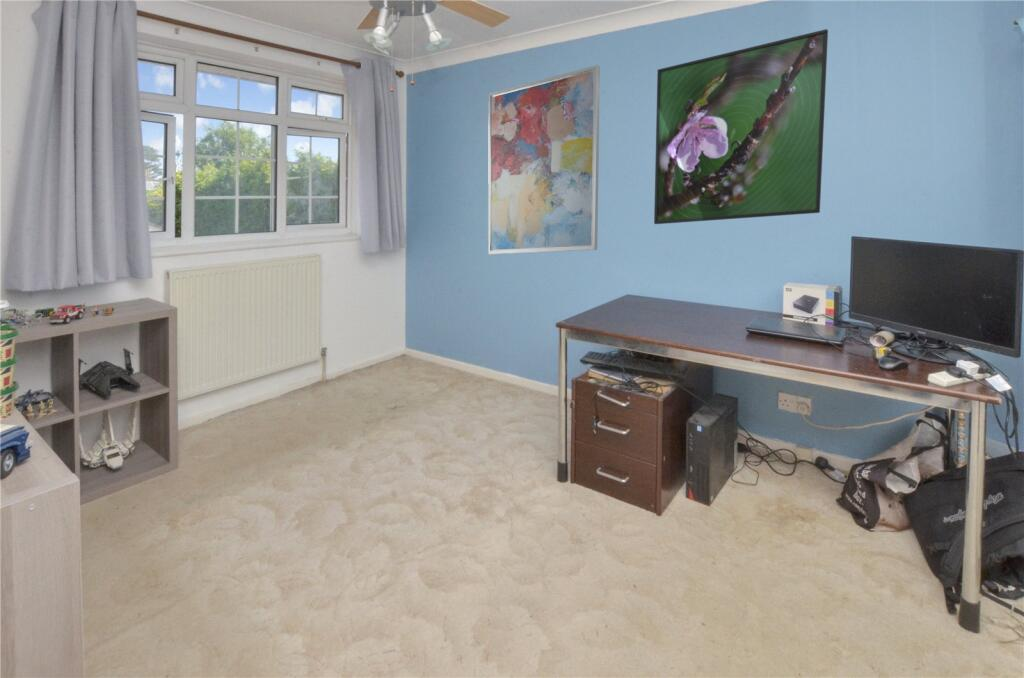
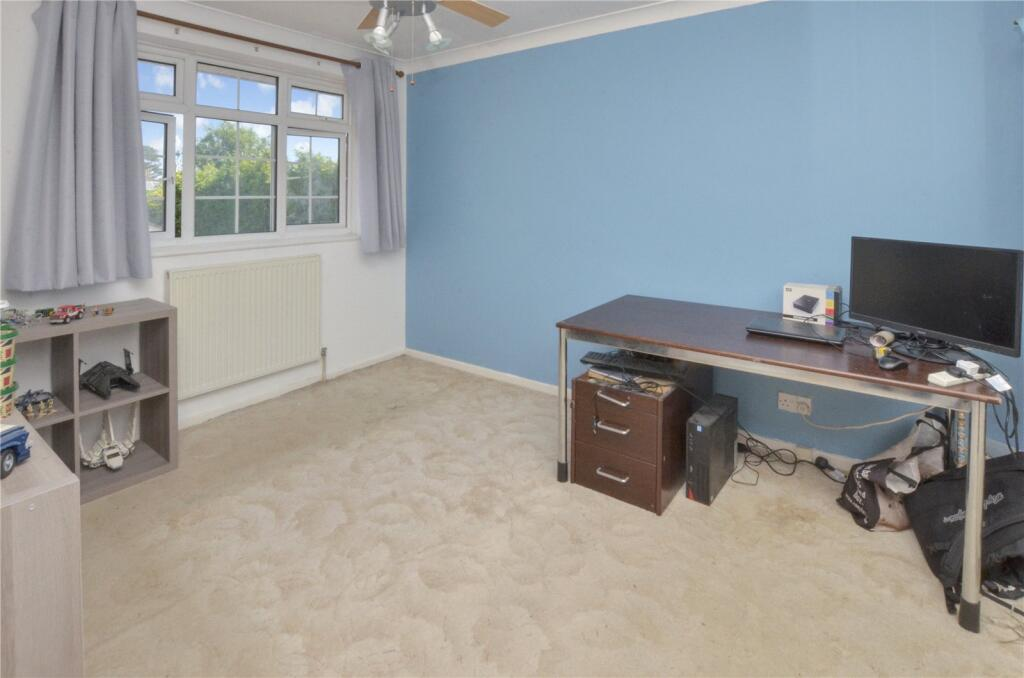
- wall art (539, 167)
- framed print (732, 136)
